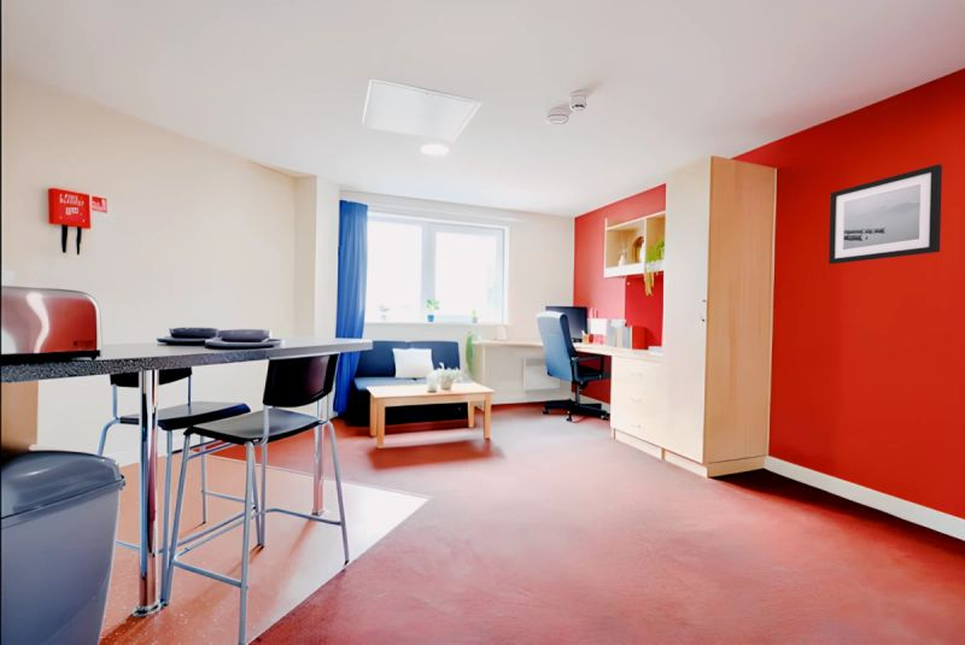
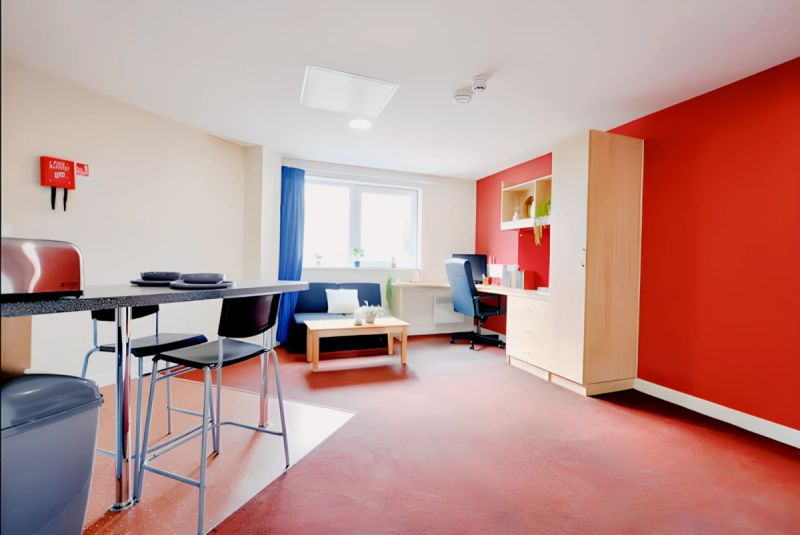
- wall art (879, 219)
